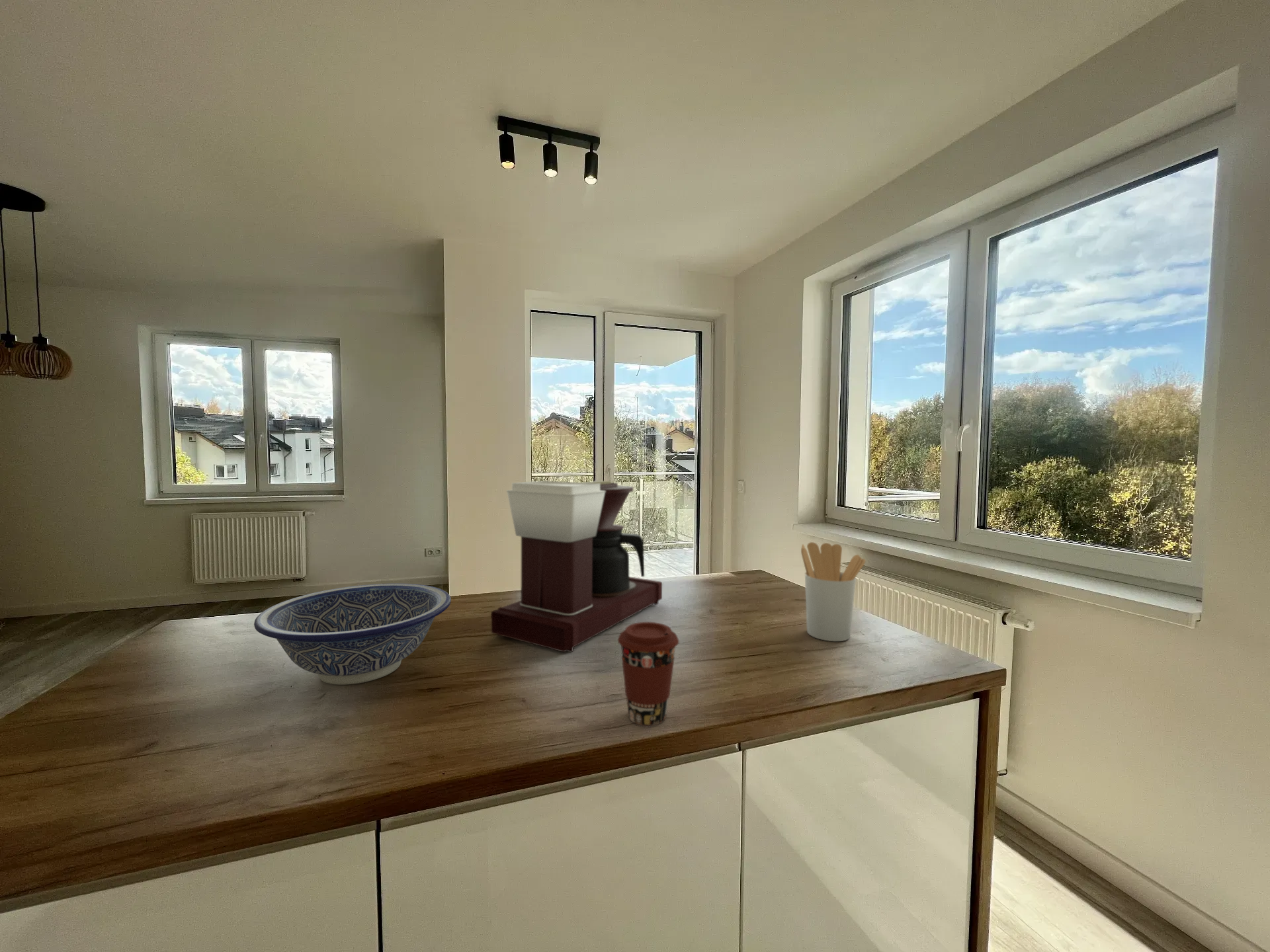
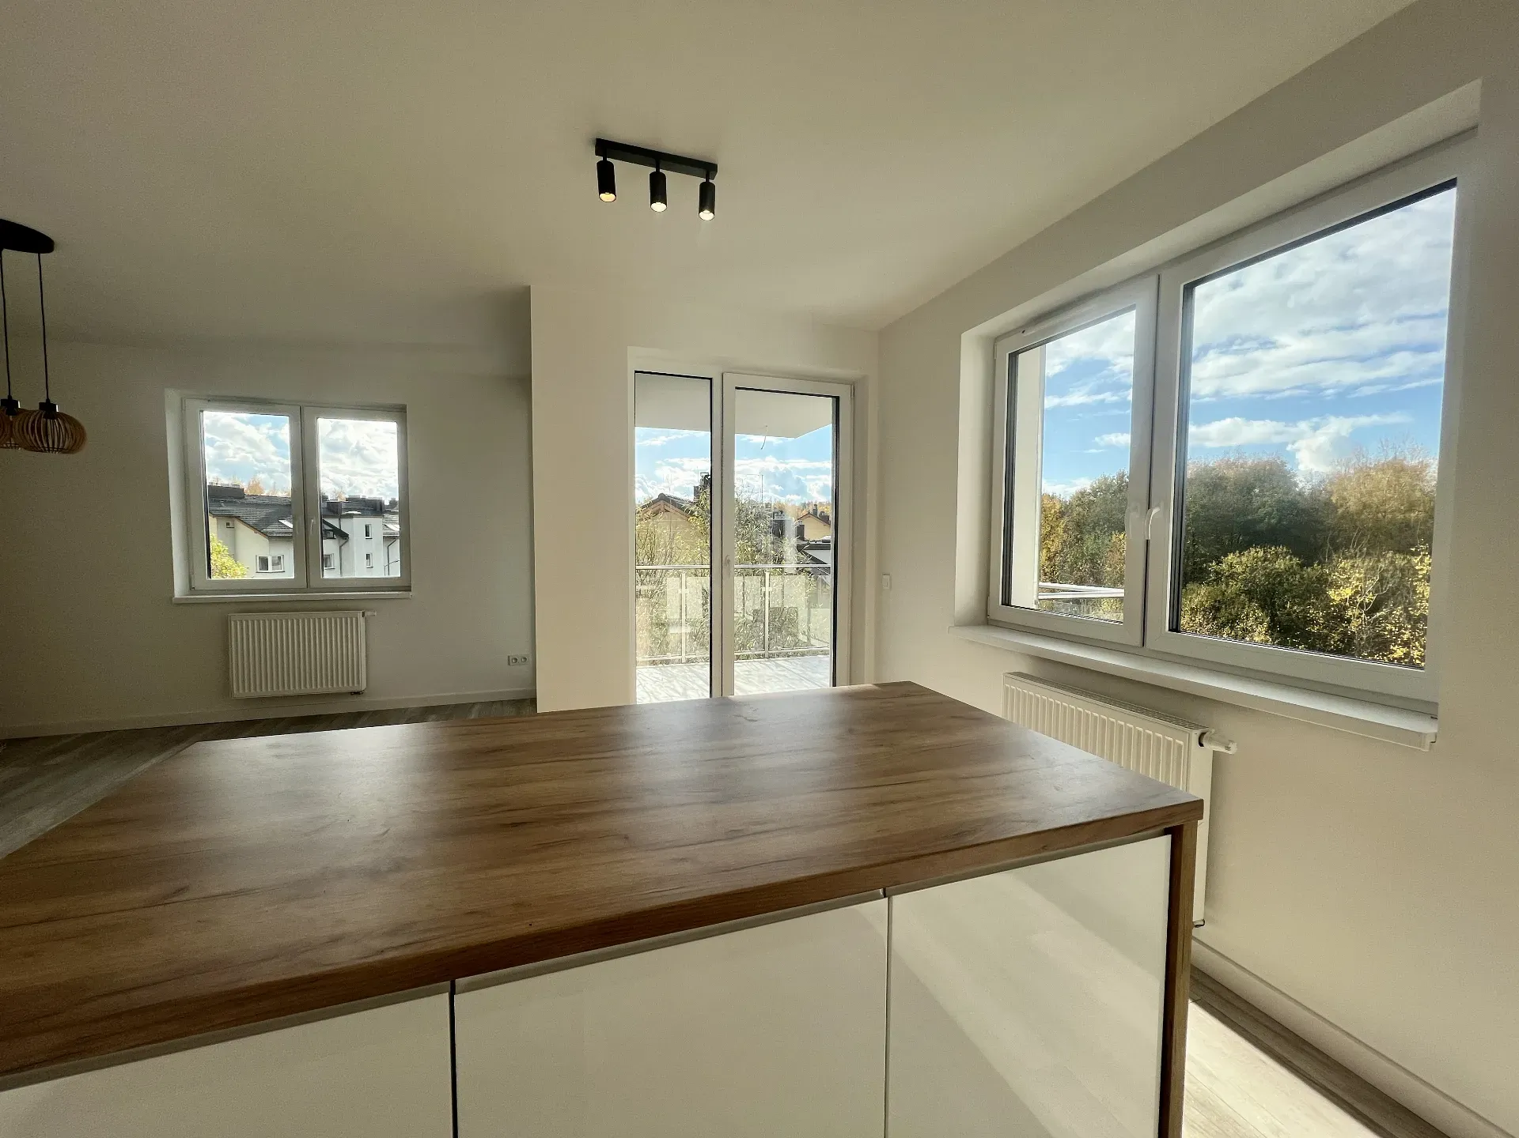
- coffee maker (586, 549)
- coffee cup (648, 672)
- utensil holder (827, 587)
- decorative bowl (360, 637)
